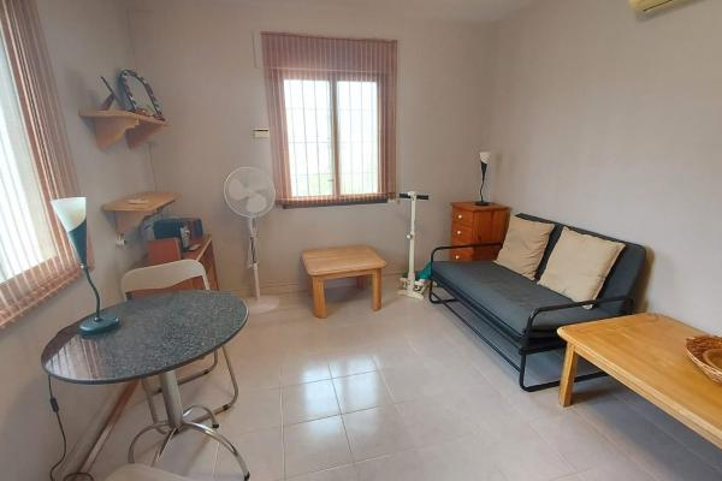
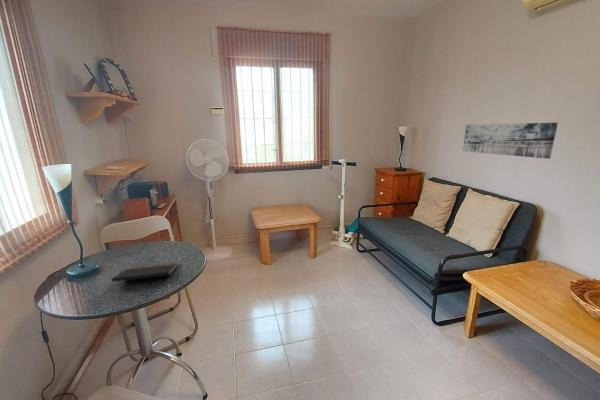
+ wall art (502, 139)
+ notepad (147, 271)
